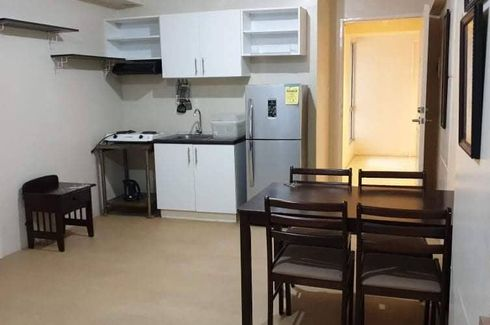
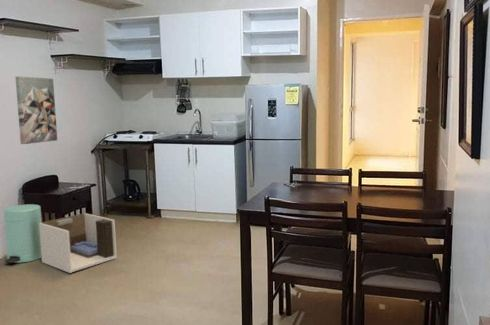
+ wall art (37, 110)
+ trash can (21, 233)
+ architectural model (78, 240)
